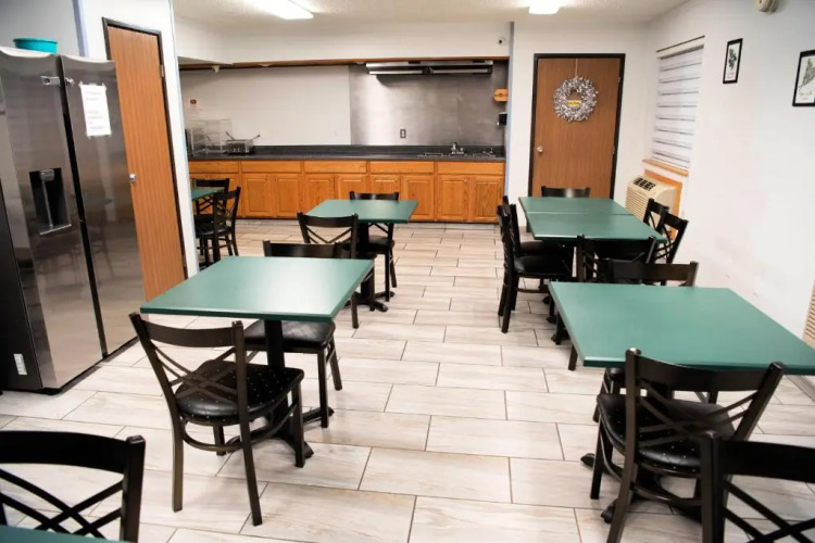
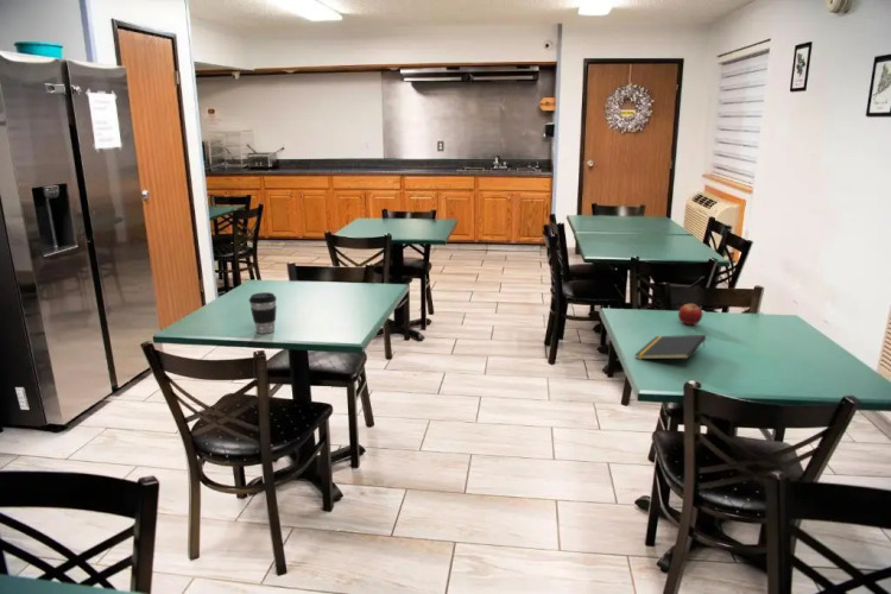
+ notepad (670, 346)
+ coffee cup (264, 312)
+ fruit (690, 314)
